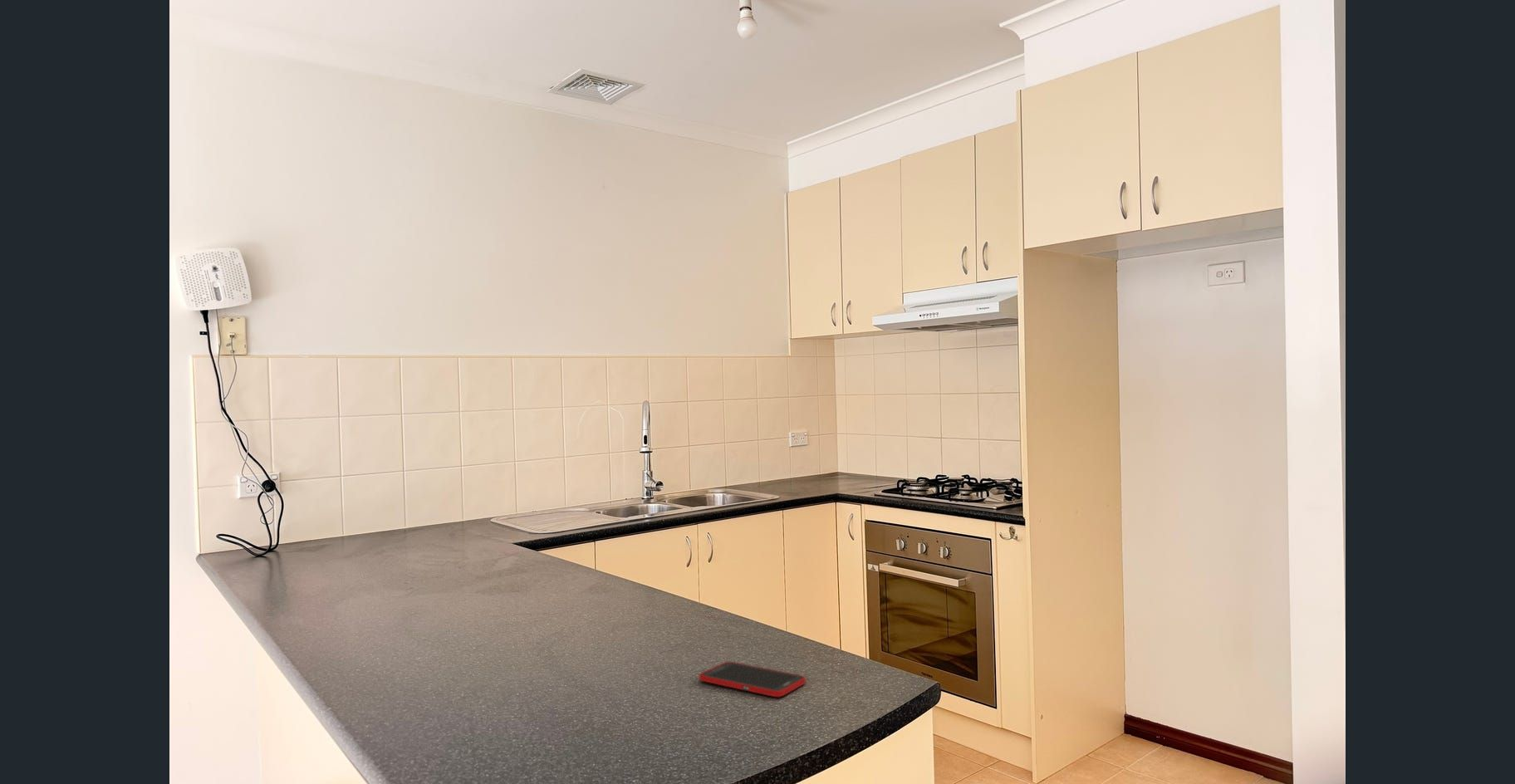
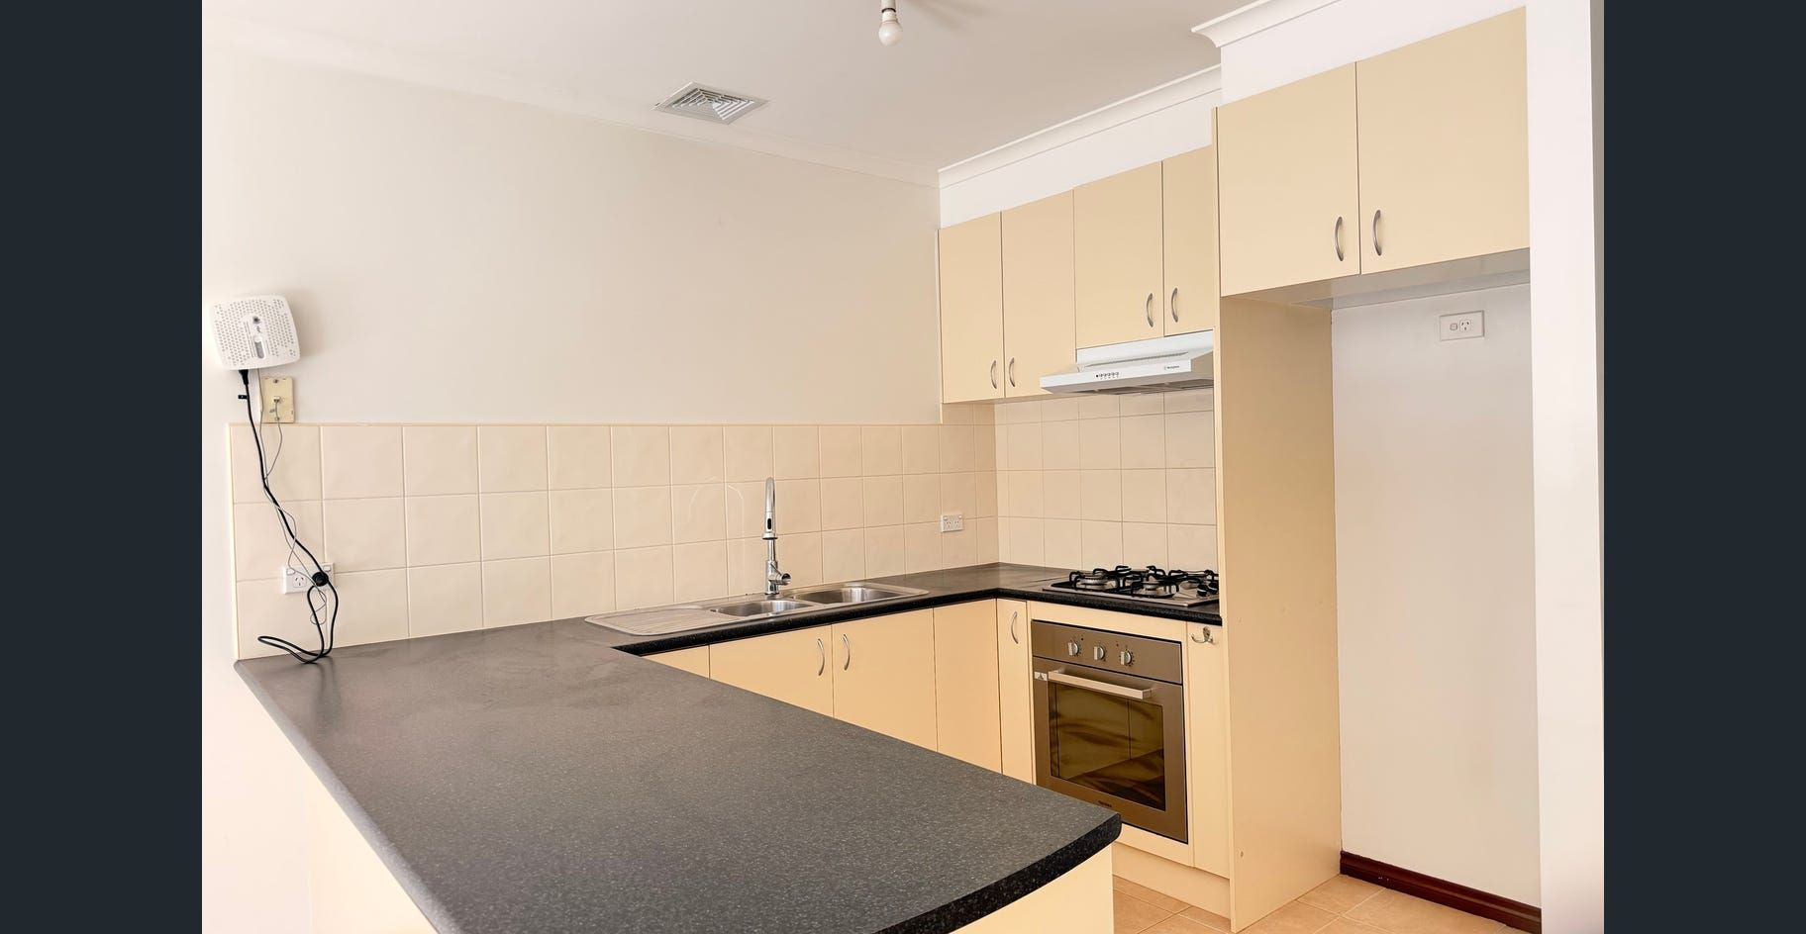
- cell phone (752, 679)
